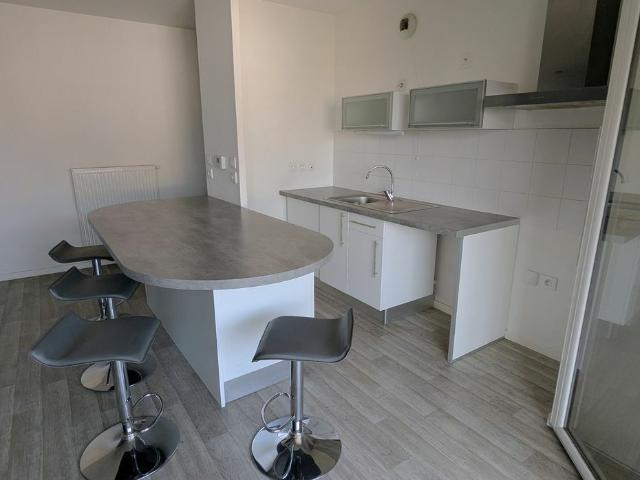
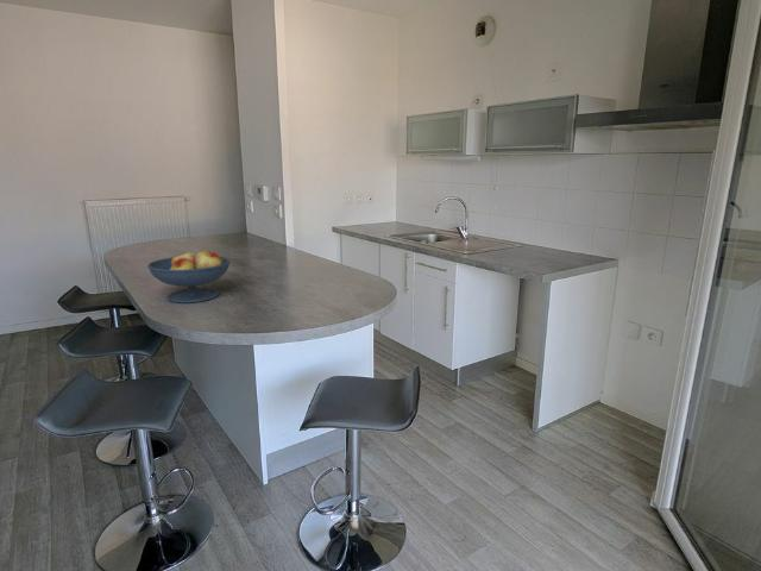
+ fruit bowl (190, 272)
